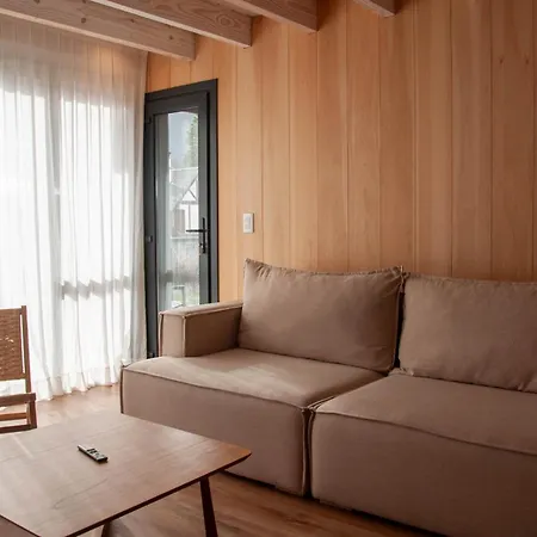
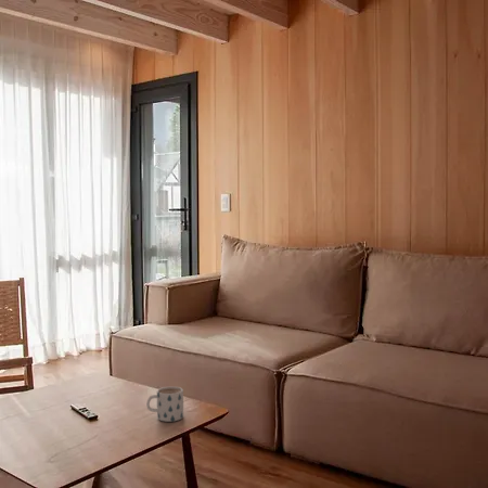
+ mug (165, 403)
